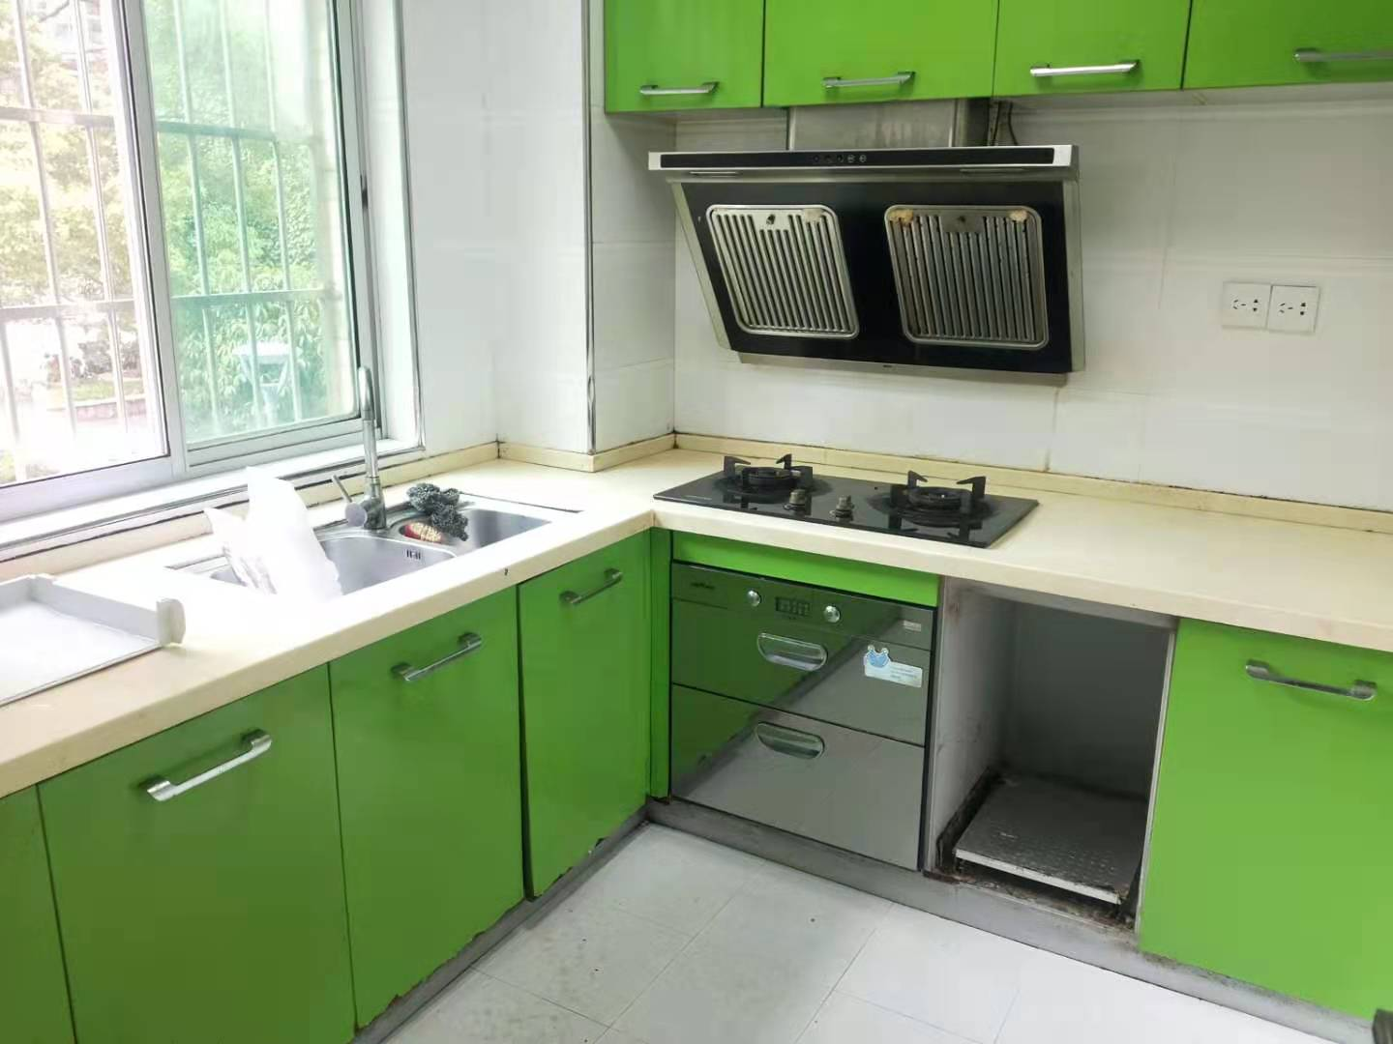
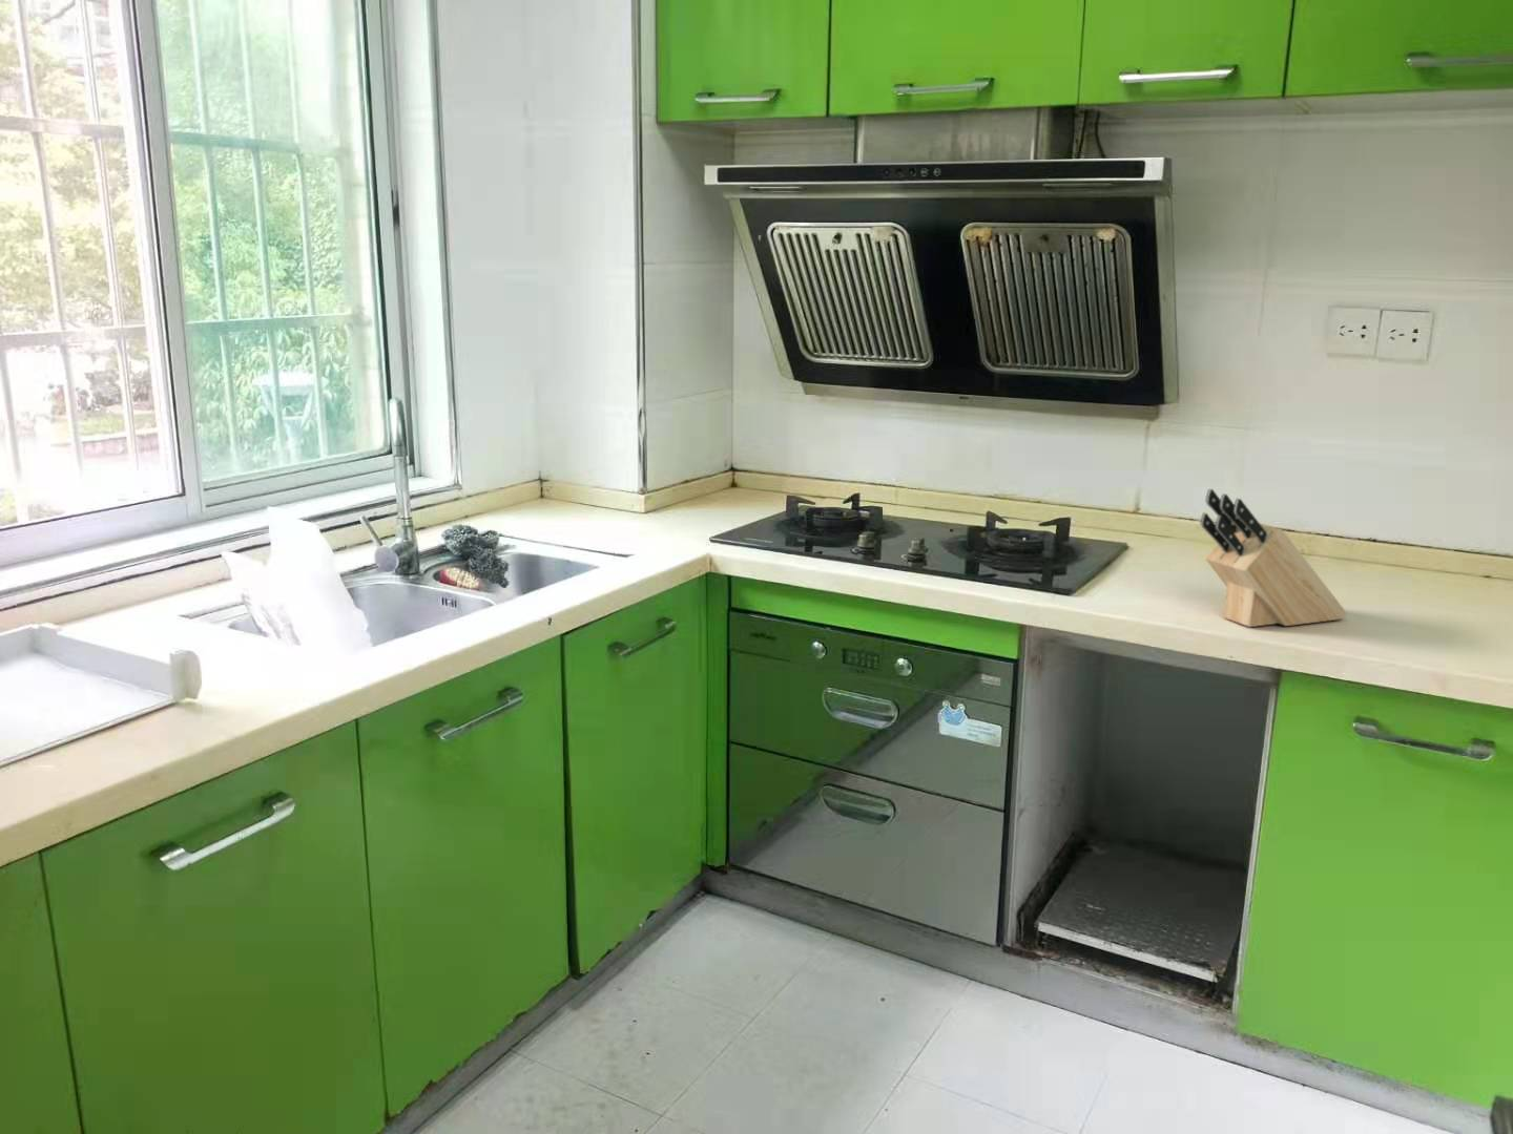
+ knife block (1270, 554)
